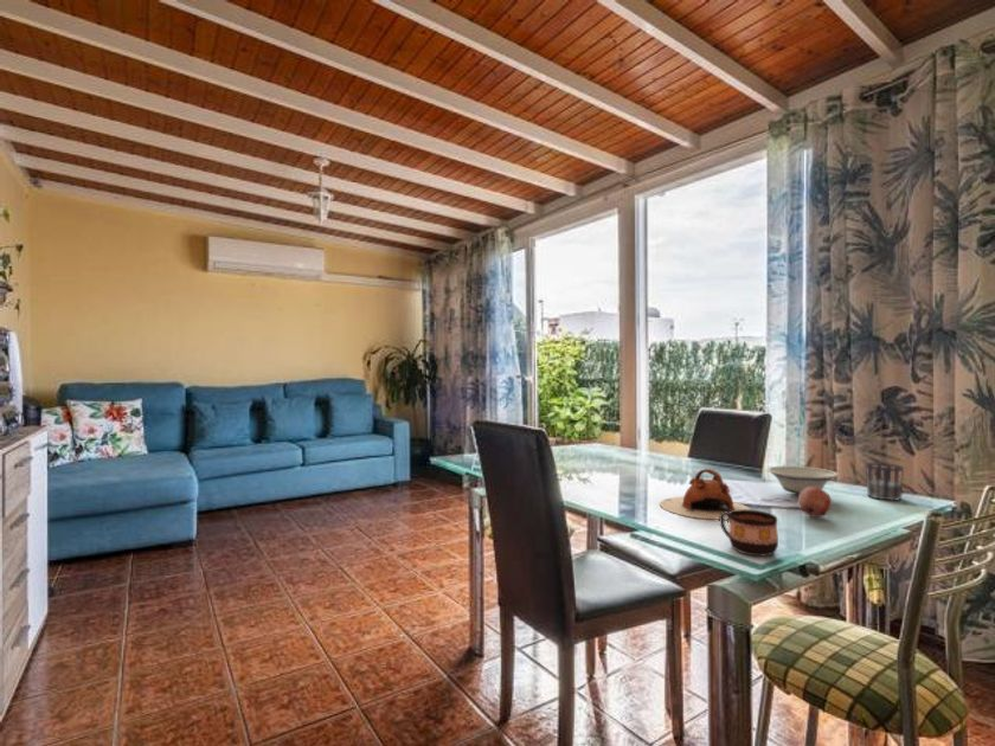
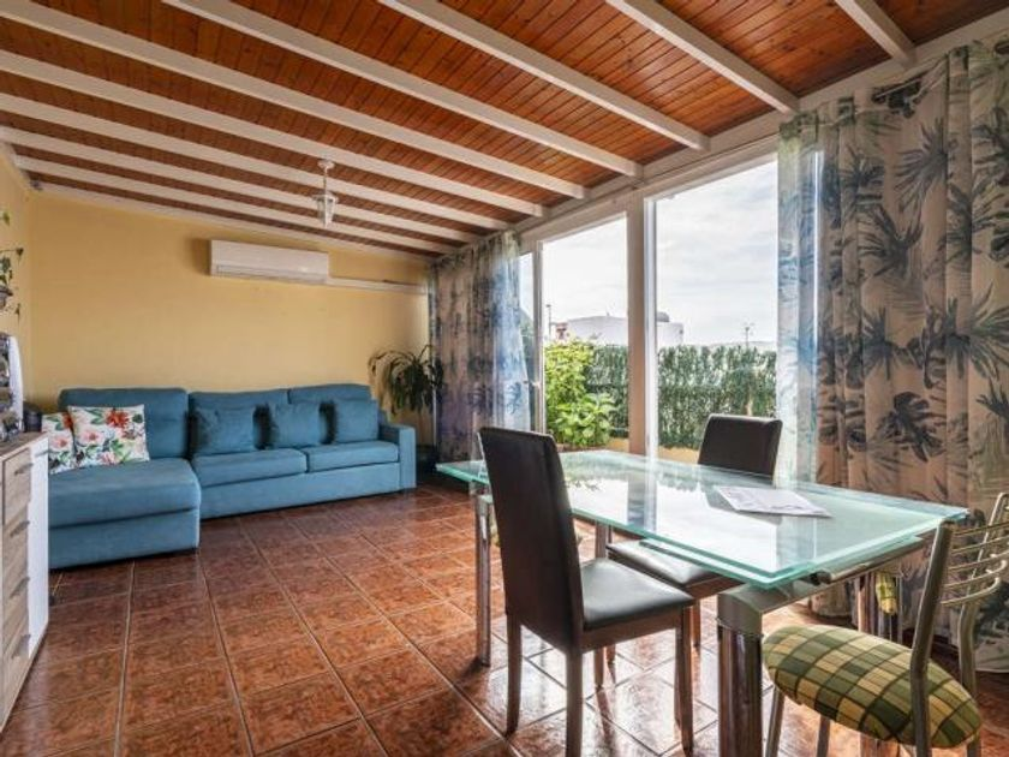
- cup (884, 481)
- bowl (801, 482)
- fruit (814, 502)
- cup (751, 532)
- teapot (704, 488)
